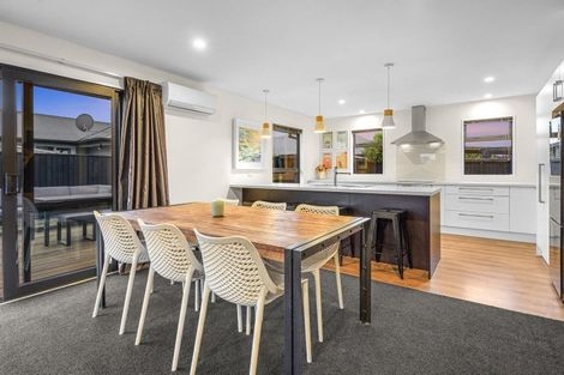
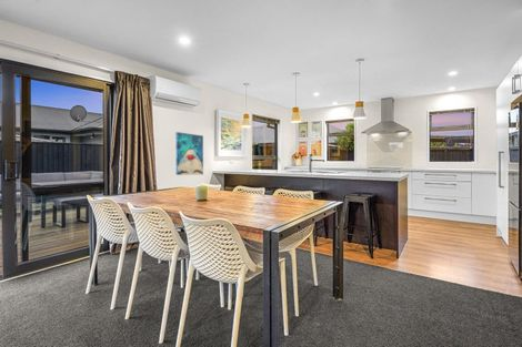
+ wall art (190, 154)
